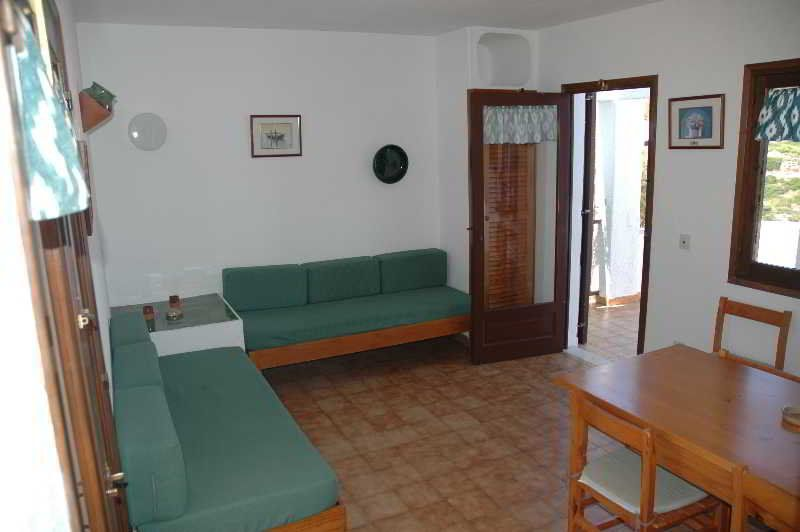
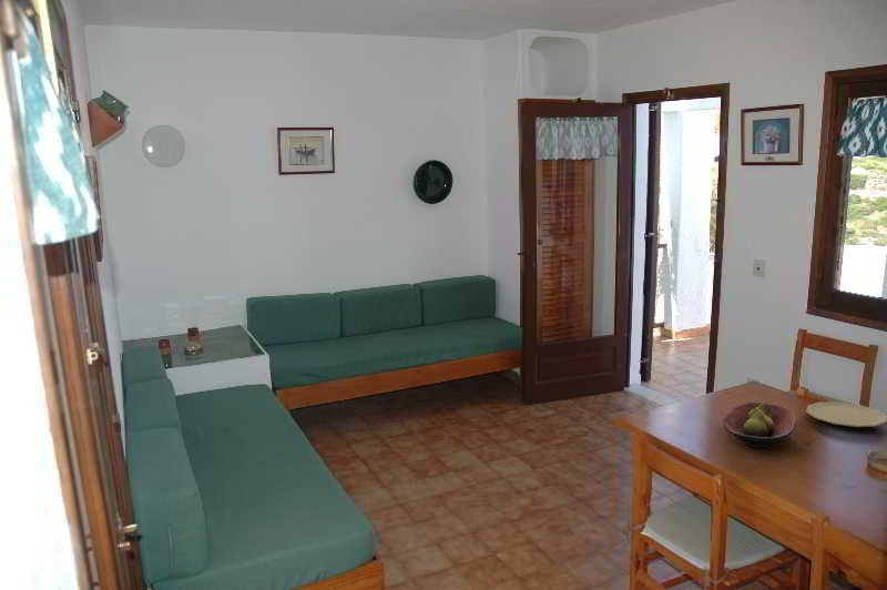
+ fruit bowl (759, 420)
+ plate (845, 416)
